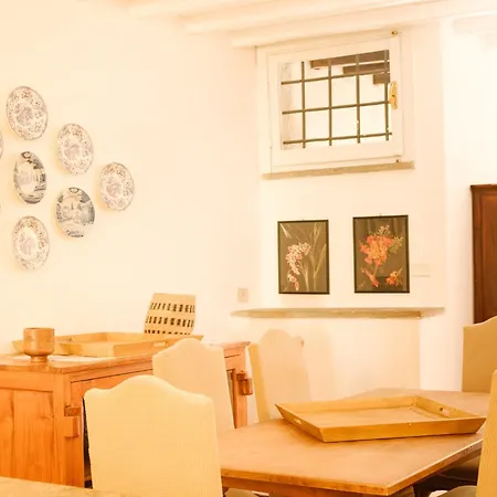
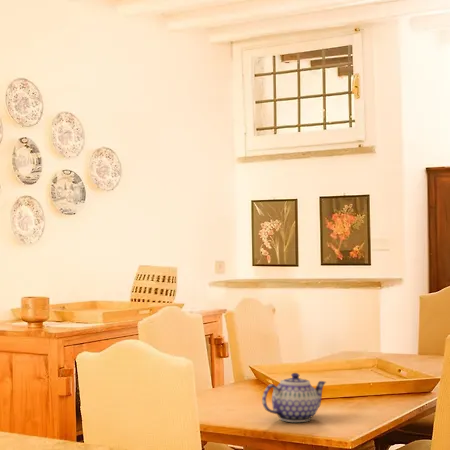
+ teapot (295, 396)
